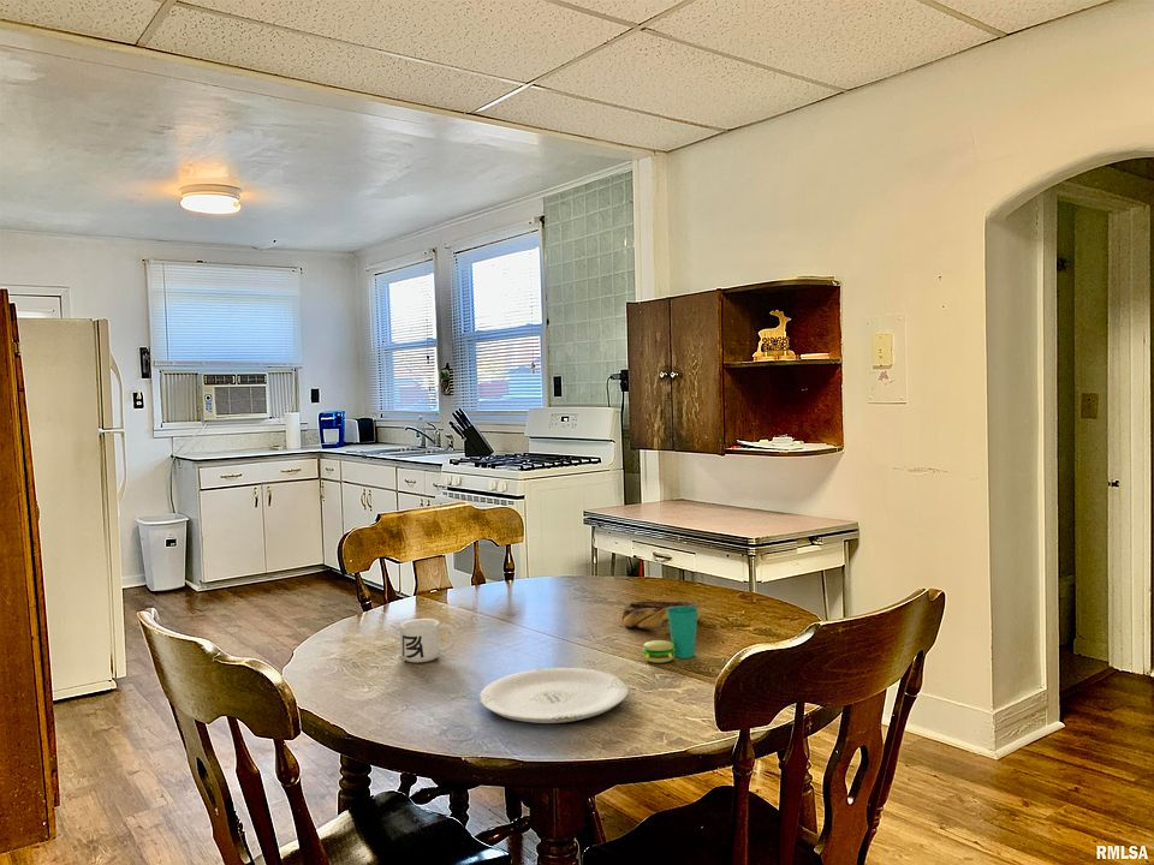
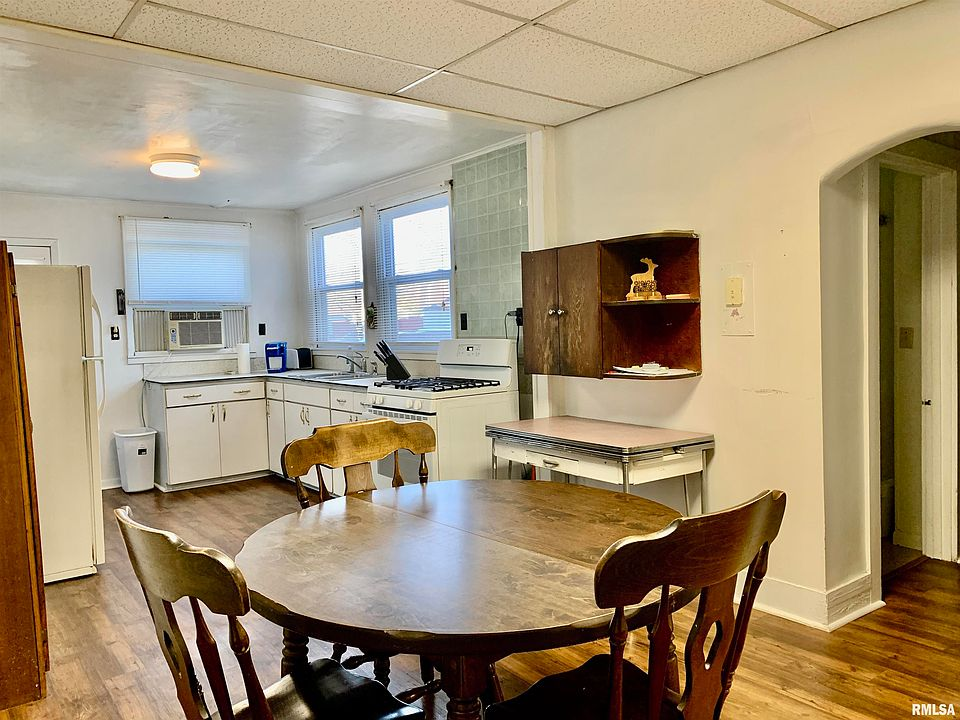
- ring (661, 612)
- plate (554, 697)
- cup (671, 634)
- mug (428, 640)
